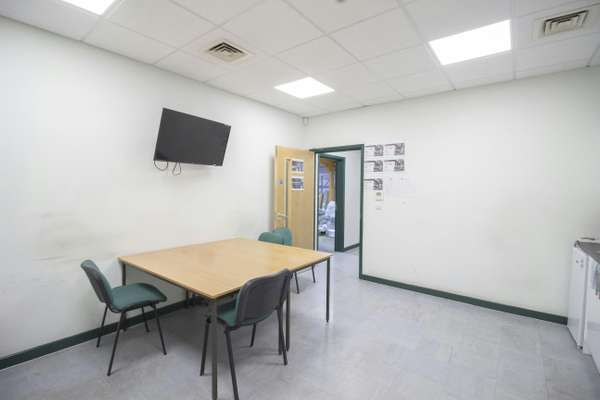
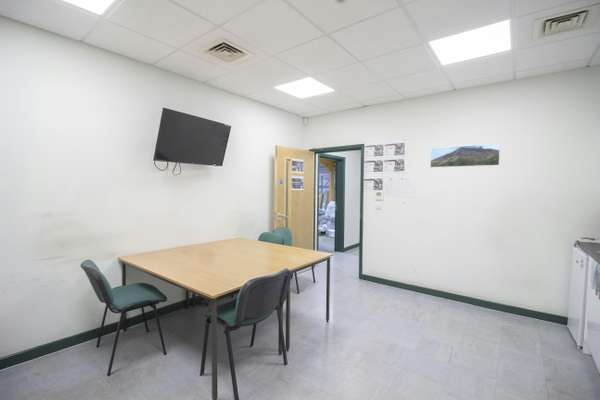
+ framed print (462, 156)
